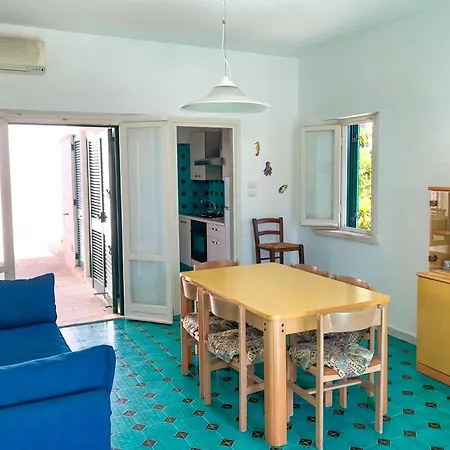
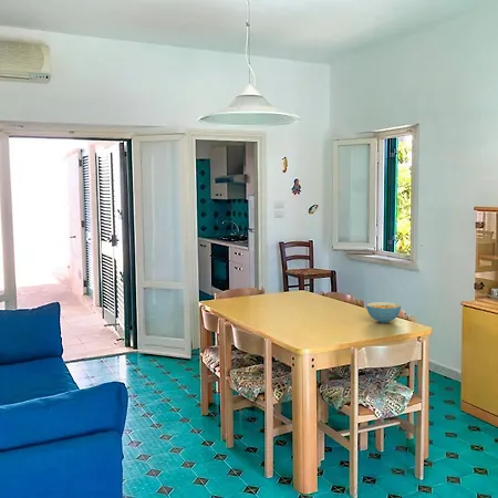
+ cereal bowl (383, 313)
